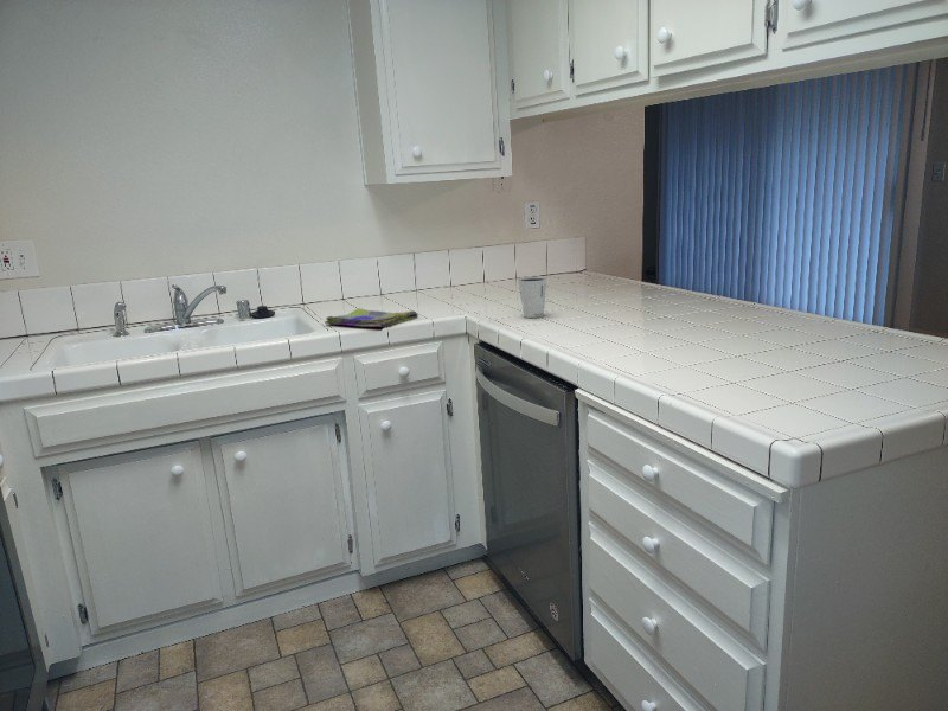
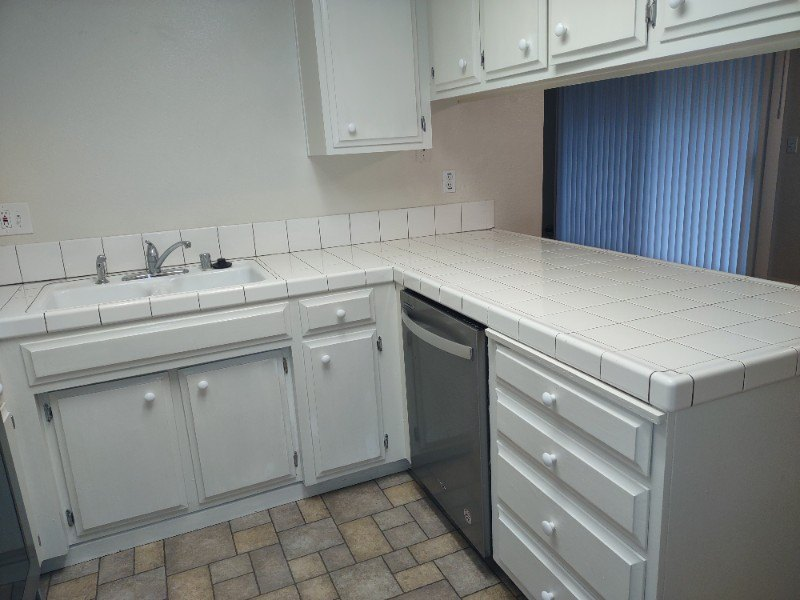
- dixie cup (532, 297)
- dish towel (372, 316)
